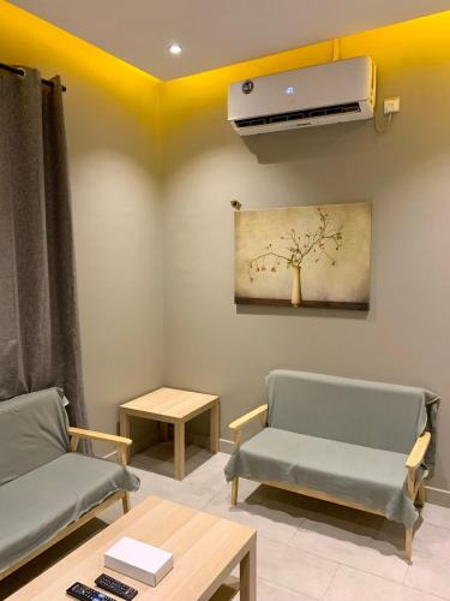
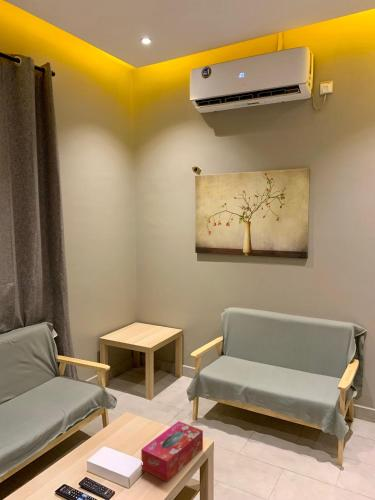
+ tissue box (173, 449)
